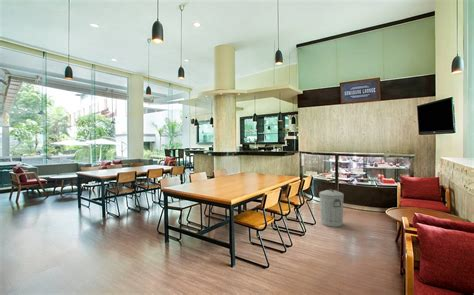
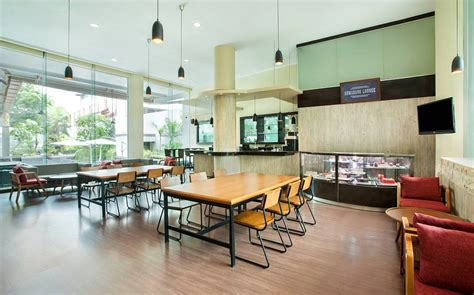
- trash can (331, 206)
